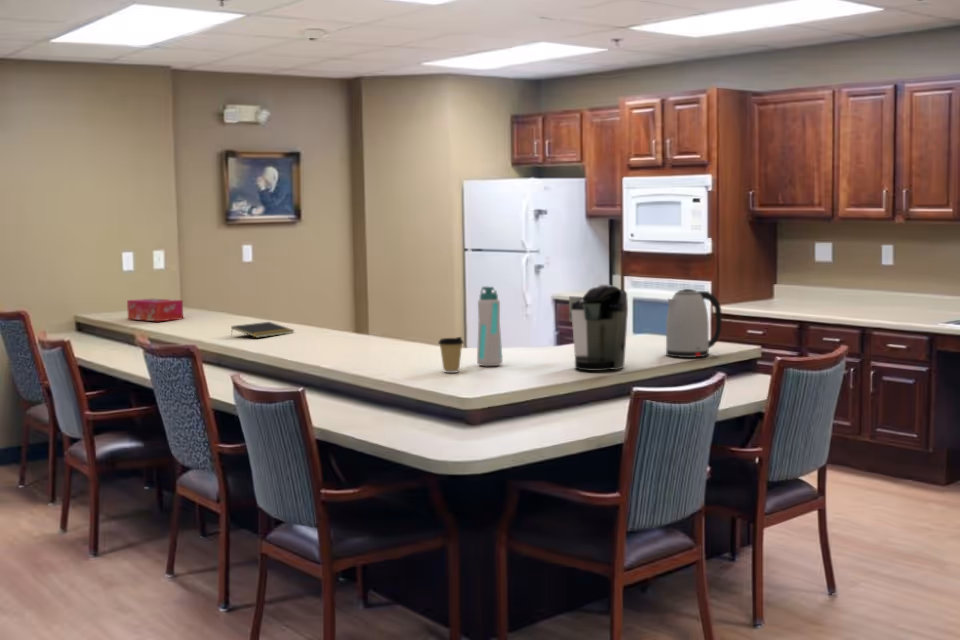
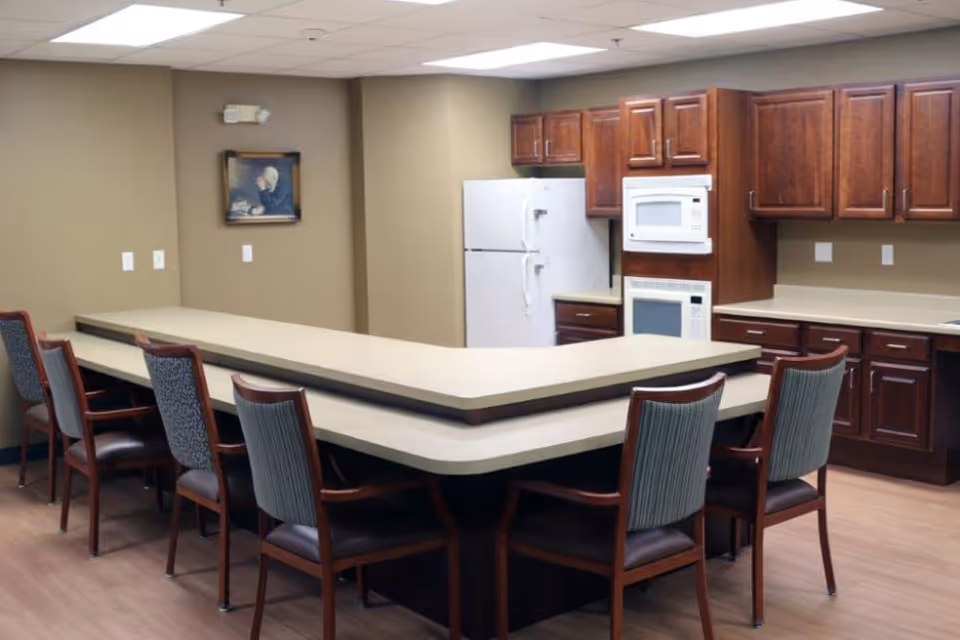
- coffee maker (588, 325)
- coffee cup (451, 354)
- kettle (694, 321)
- notepad (263, 329)
- tissue box (155, 309)
- water bottle (488, 326)
